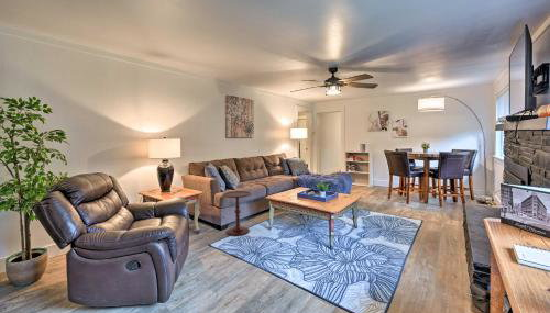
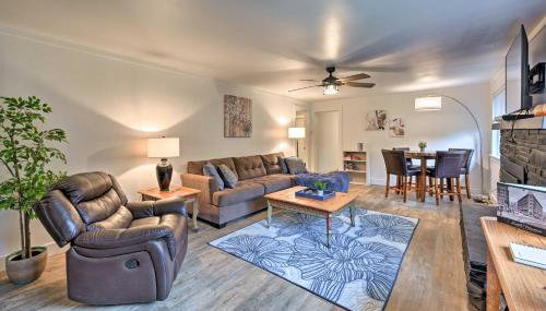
- side table (237, 212)
